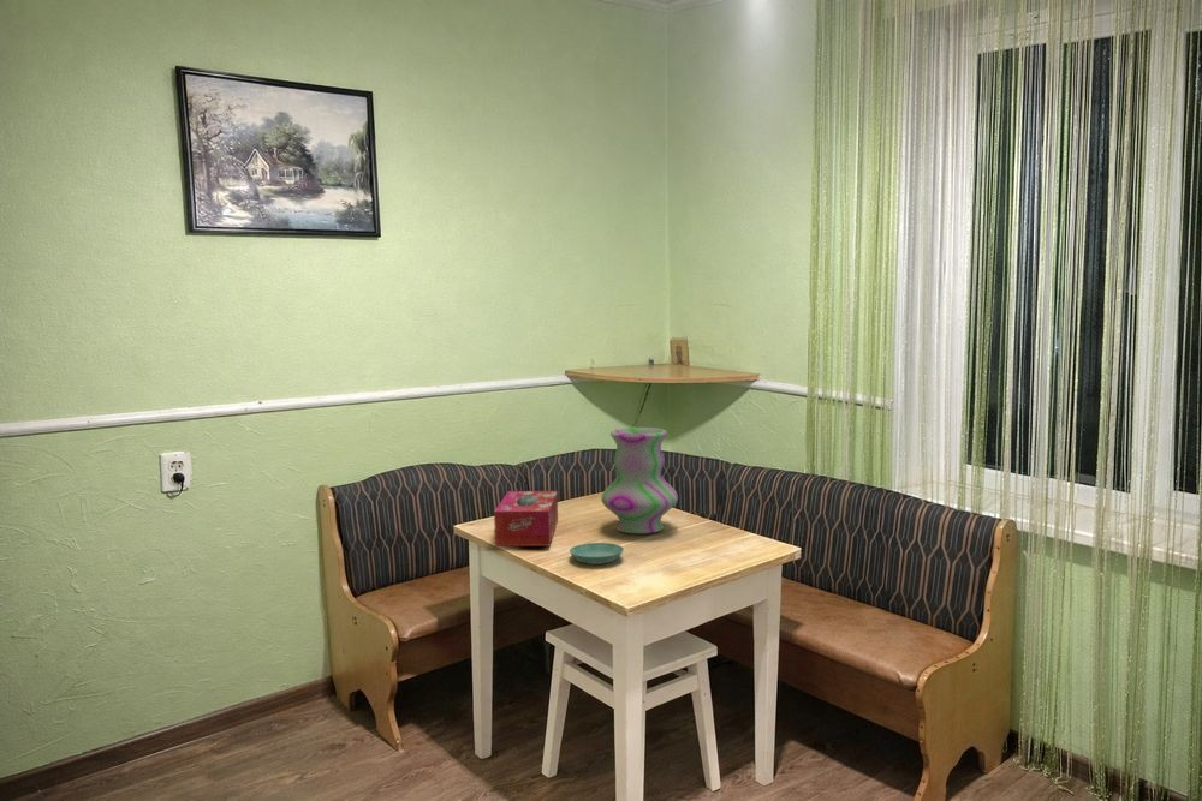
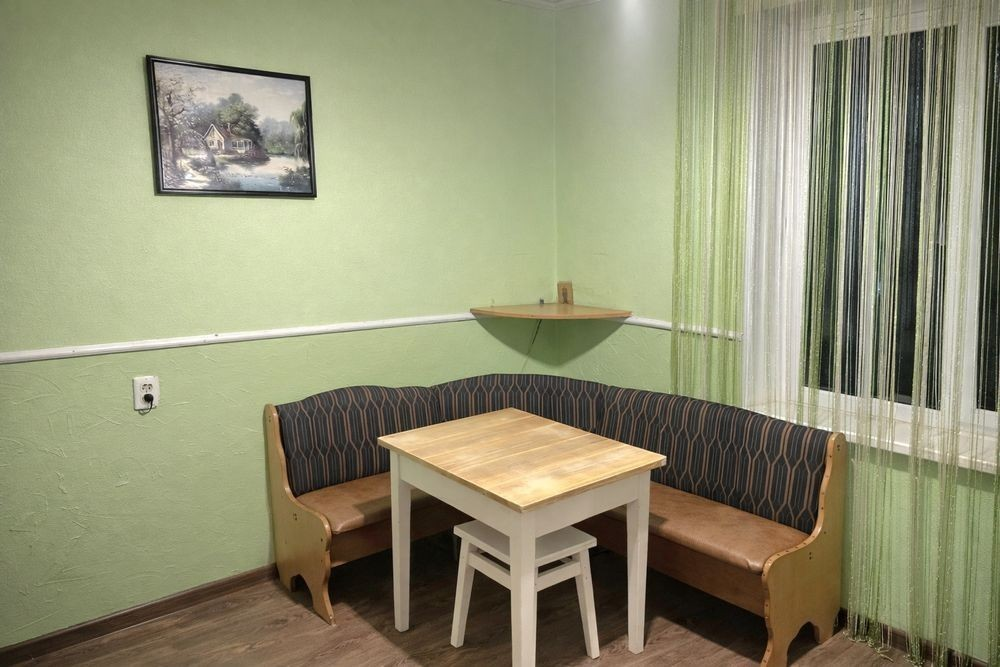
- tissue box (528, 516)
- vase (638, 479)
- saucer (596, 554)
